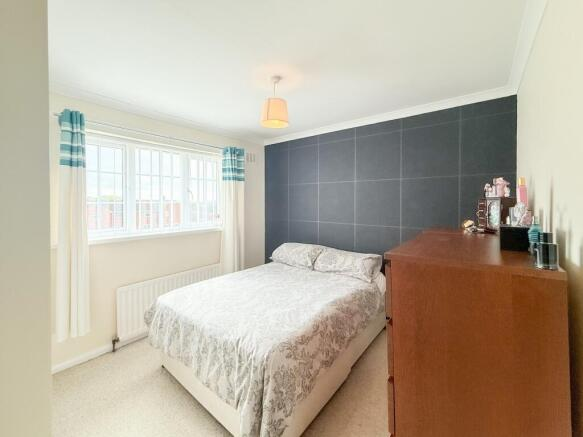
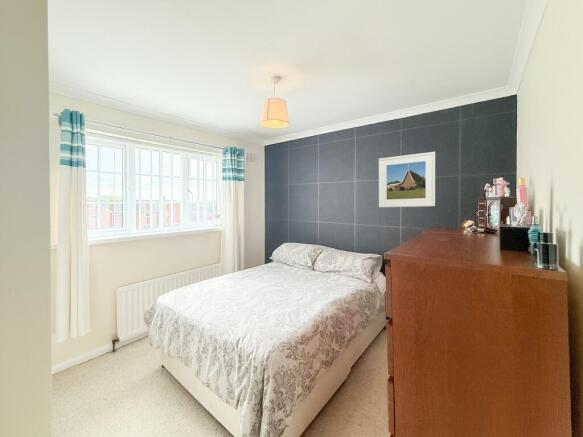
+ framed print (405, 181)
